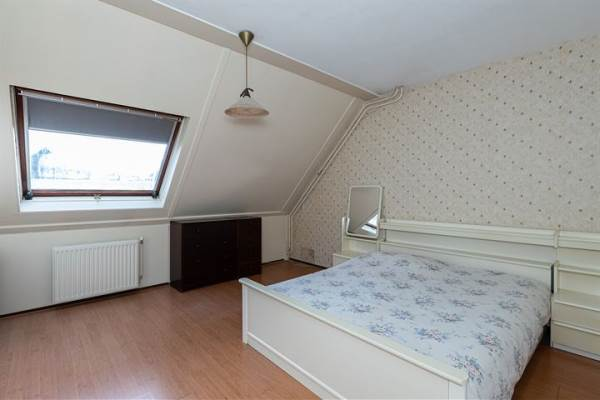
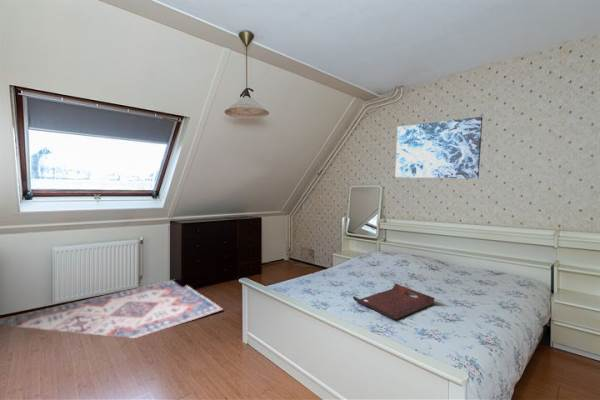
+ serving tray (393, 300)
+ rug (109, 316)
+ wall art (434, 150)
